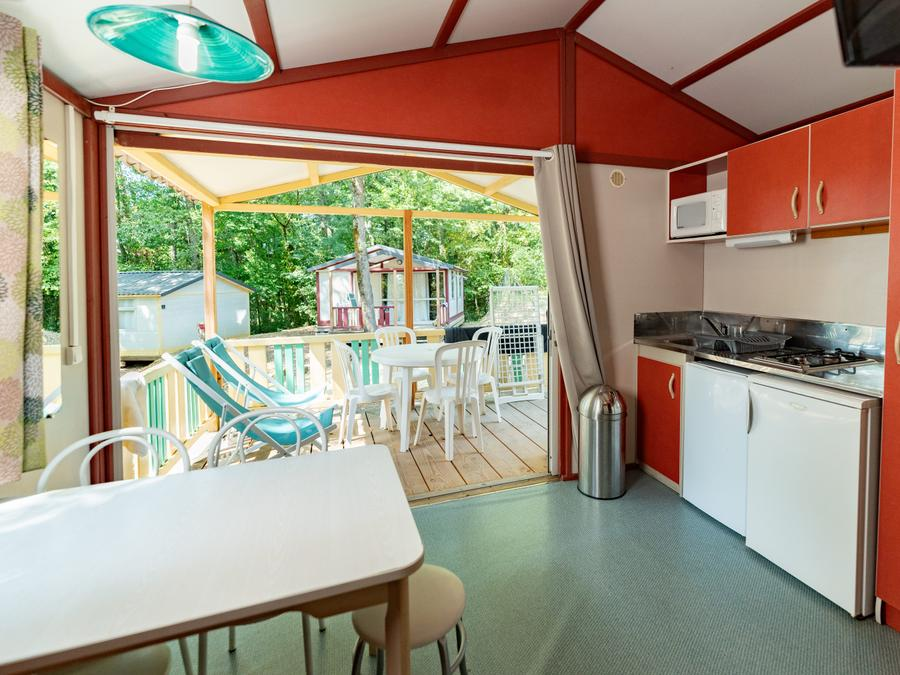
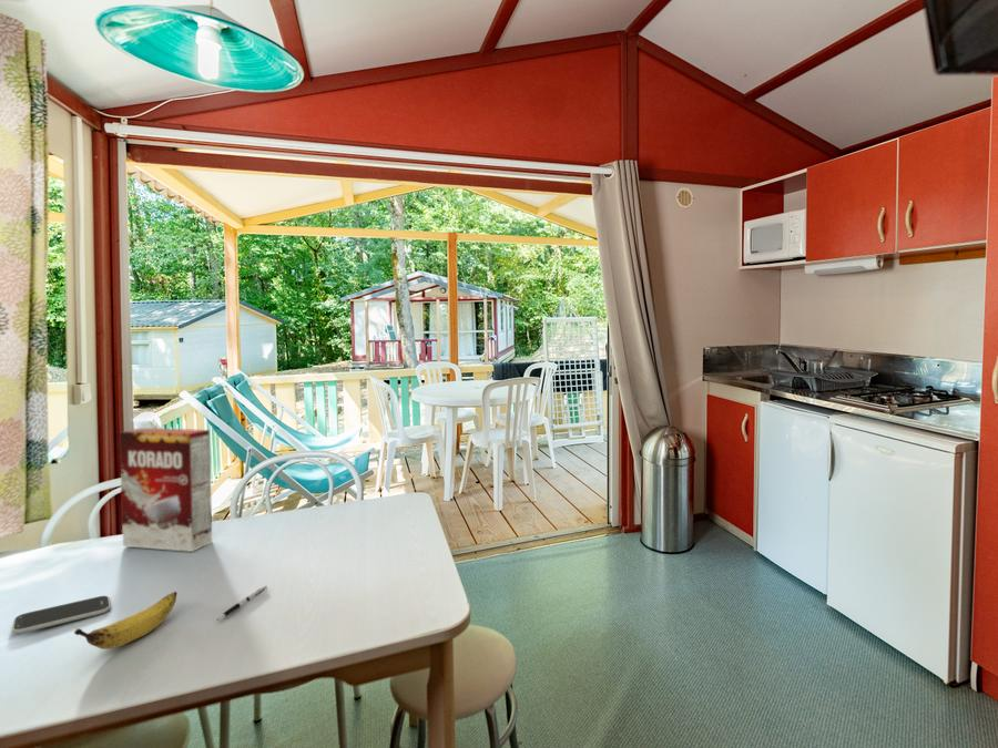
+ smartphone (63, 613)
+ cereal box (166, 488)
+ banana (131, 622)
+ pen (243, 602)
